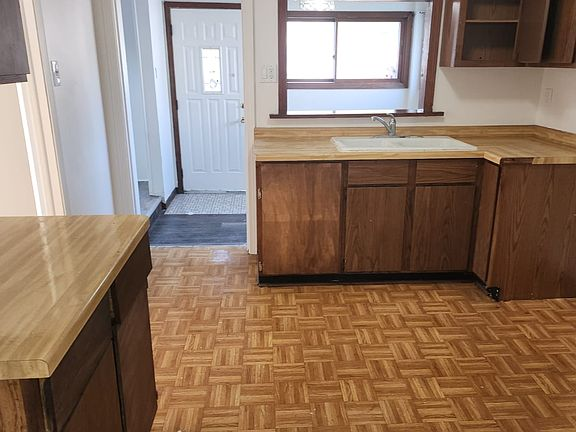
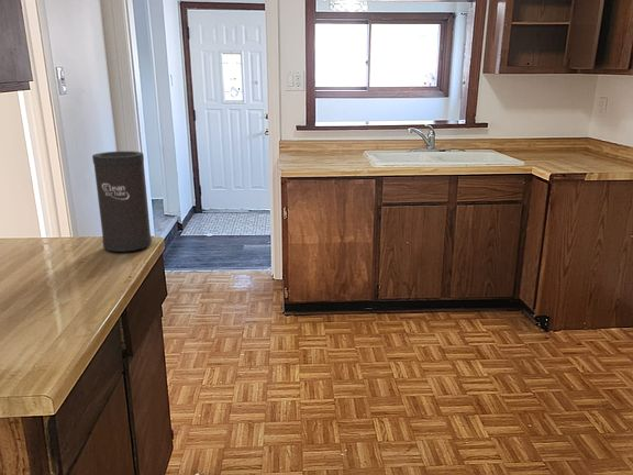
+ speaker (123, 201)
